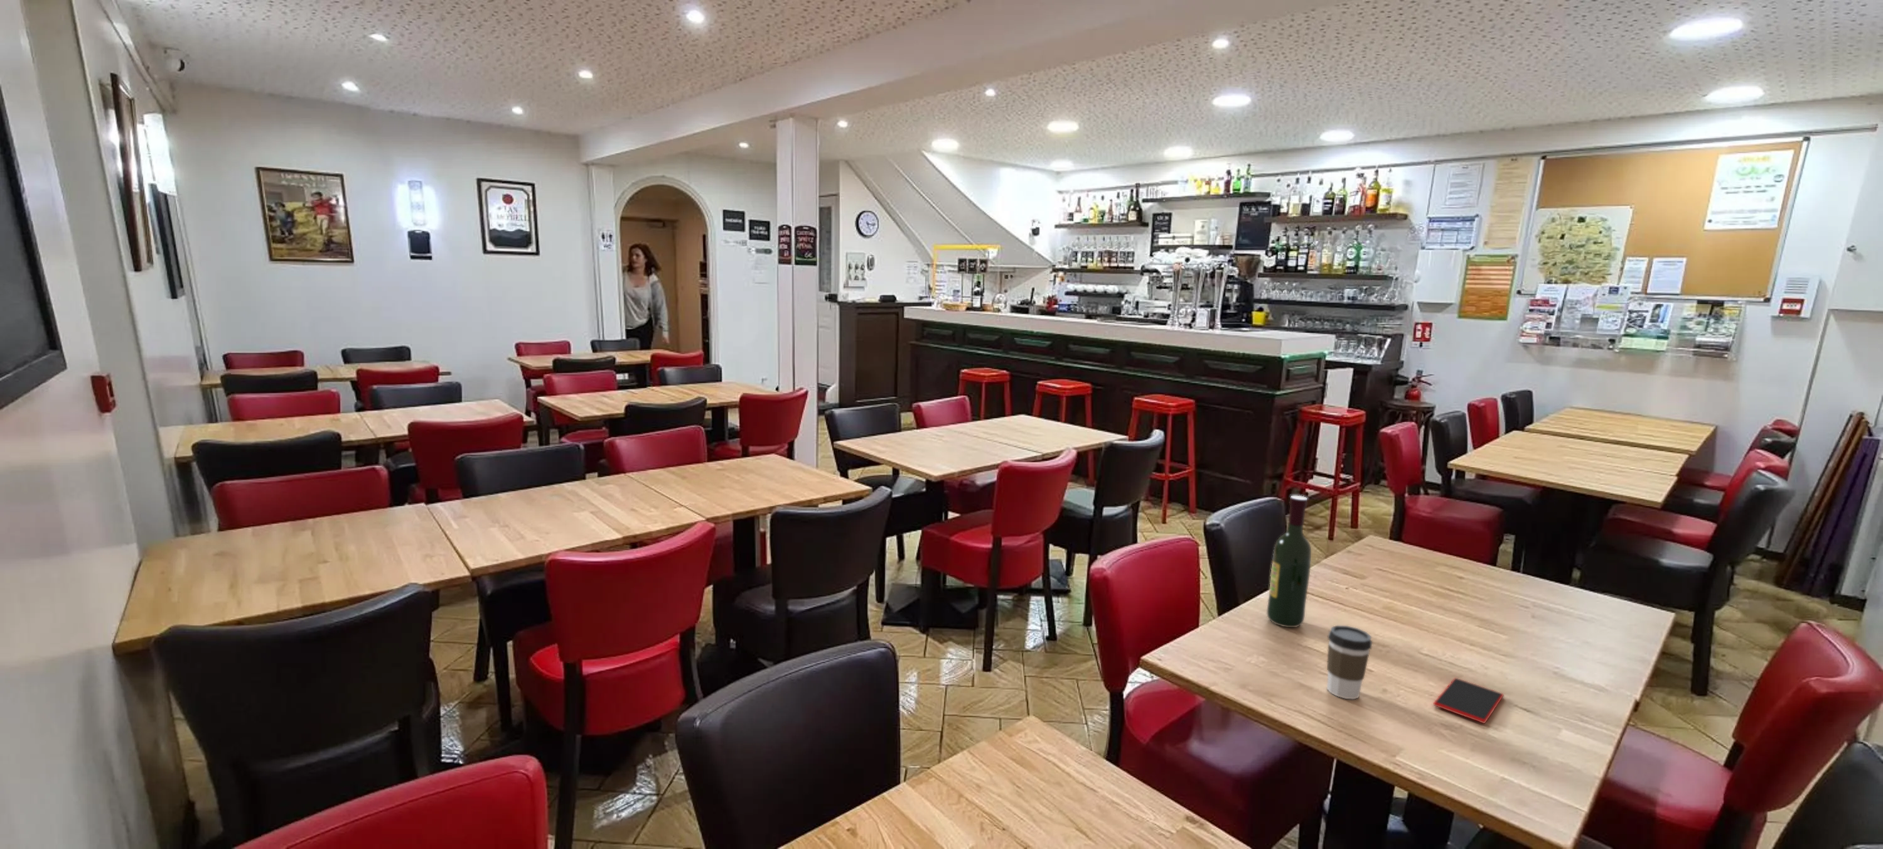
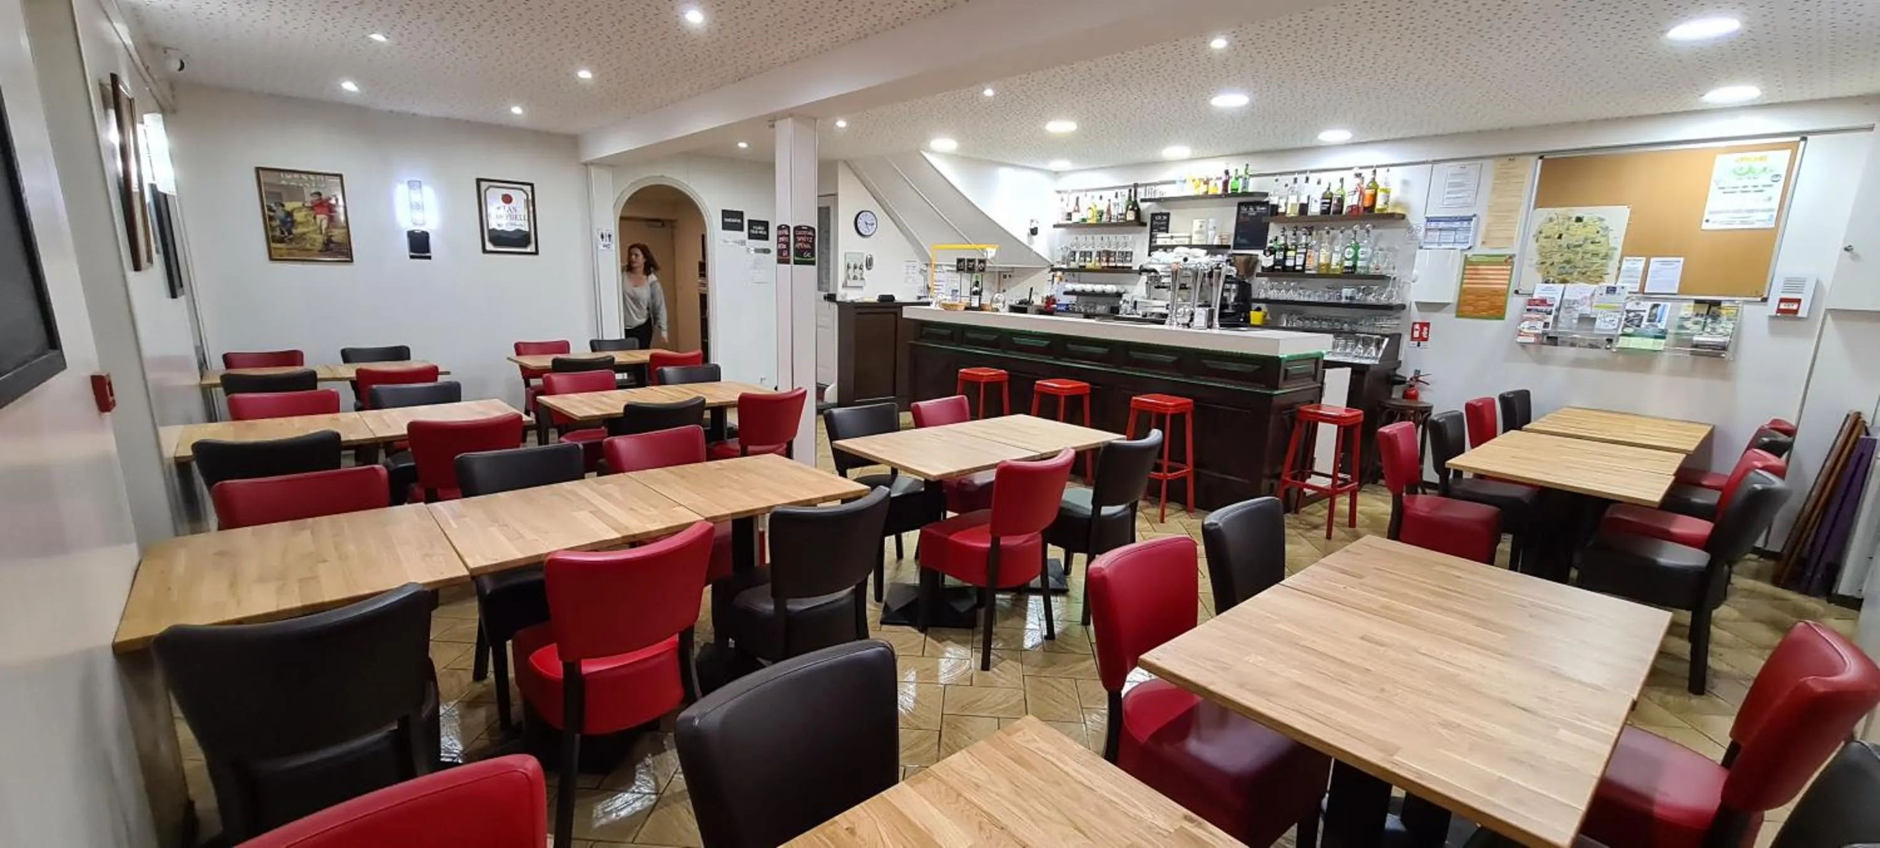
- smartphone (1469, 699)
- wine bottle (1291, 560)
- coffee cup (1346, 663)
